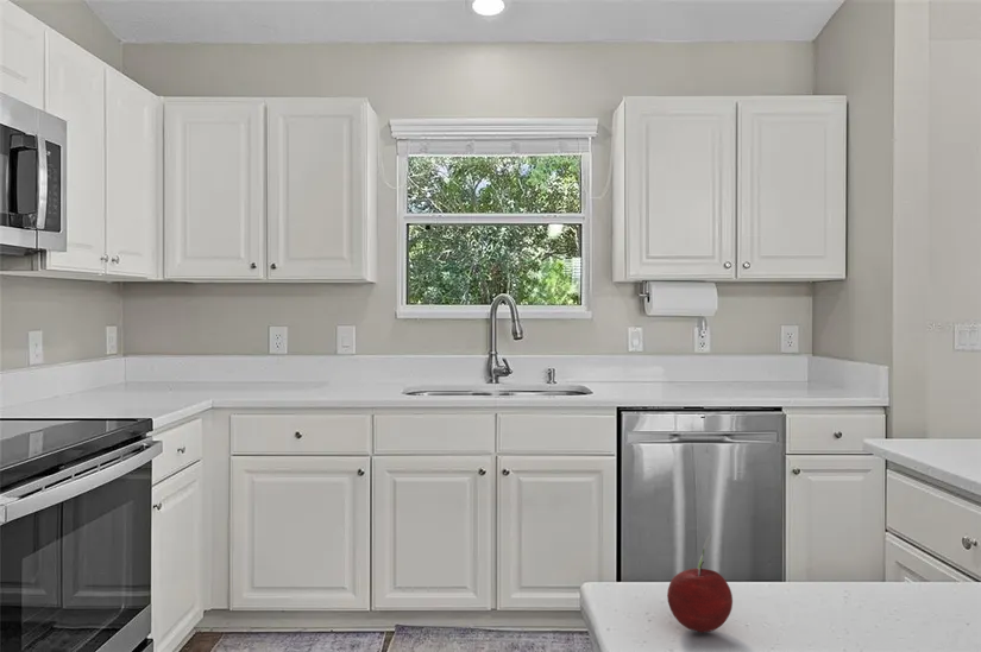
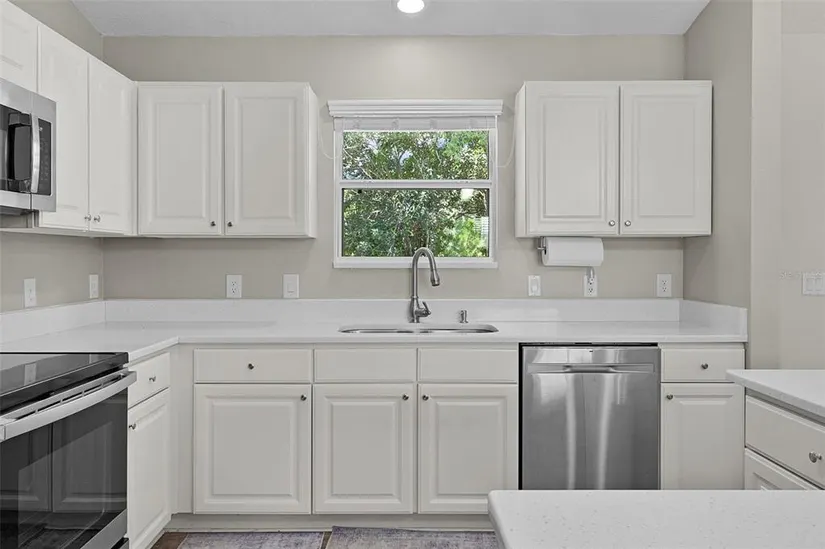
- fruit (697, 583)
